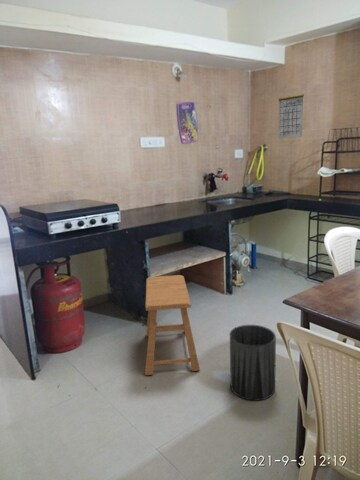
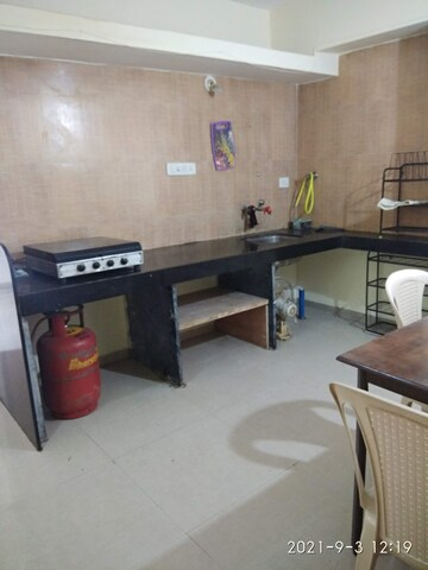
- trash can (252, 361)
- stool (168, 325)
- calendar (290, 112)
